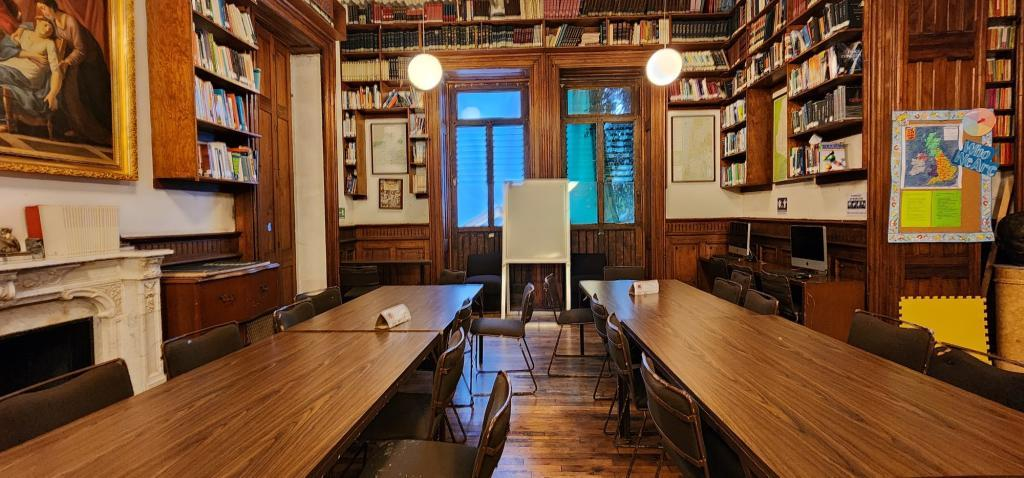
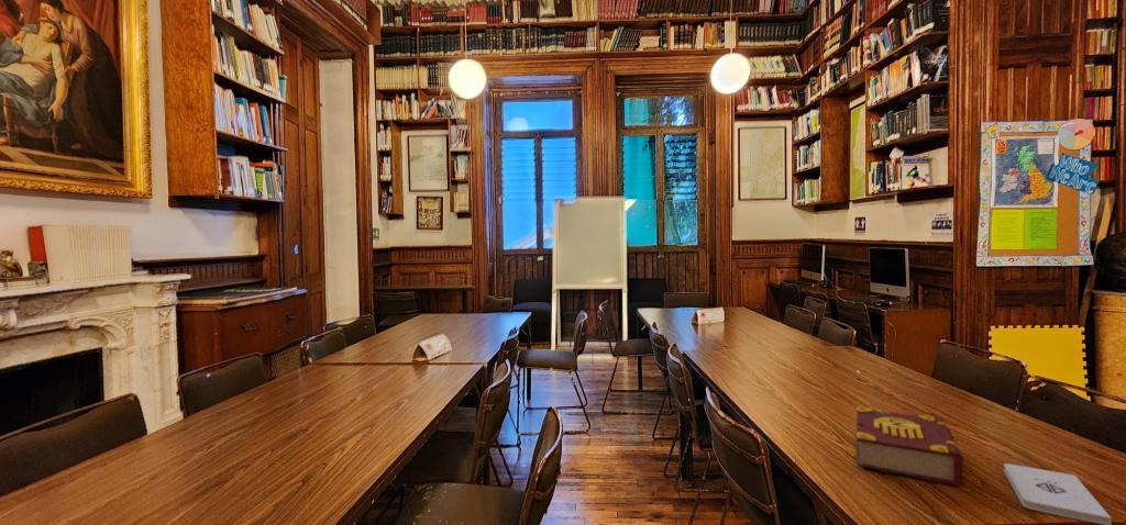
+ notepad (1050, 490)
+ book (903, 439)
